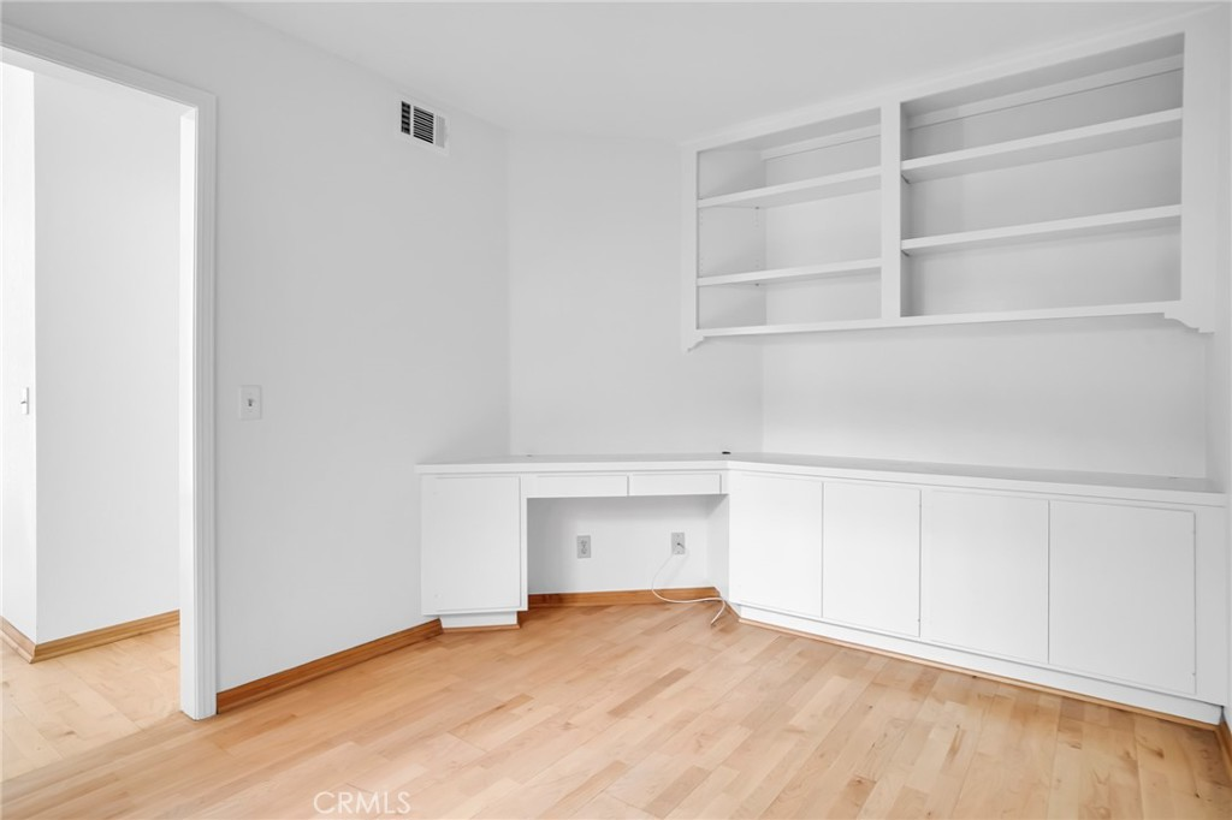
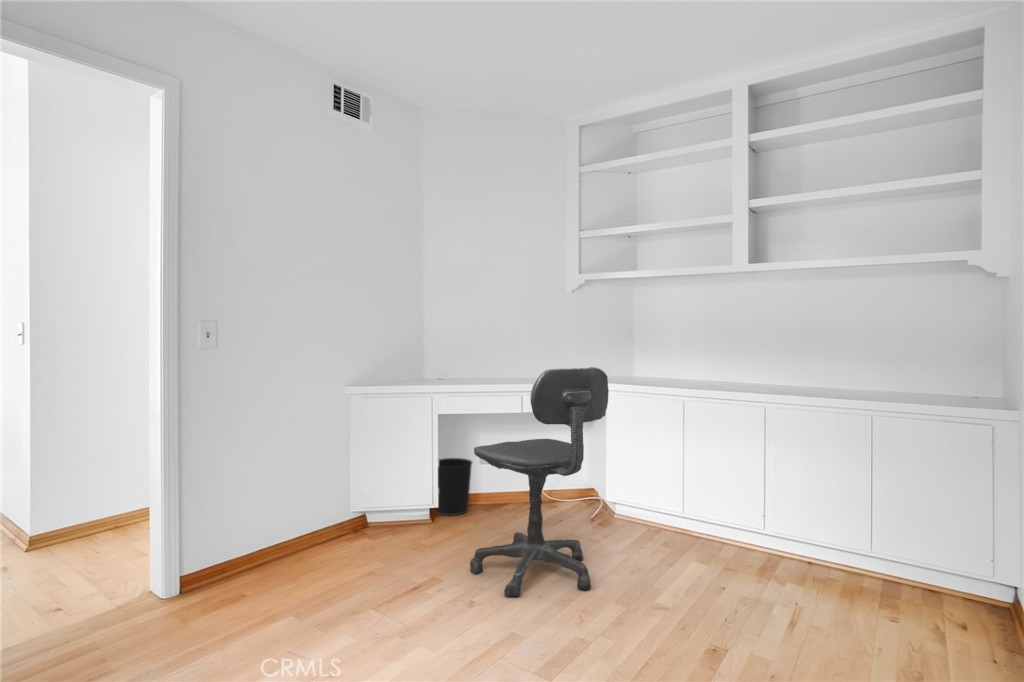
+ wastebasket (451, 486)
+ office chair (538, 468)
